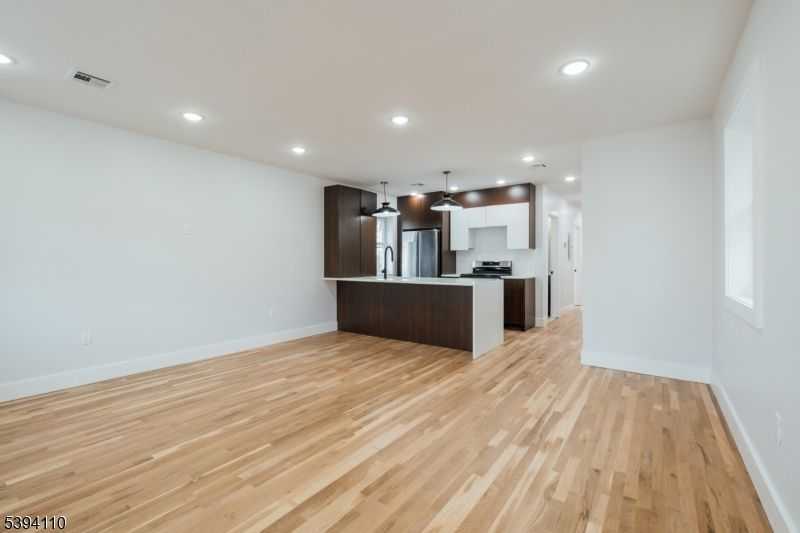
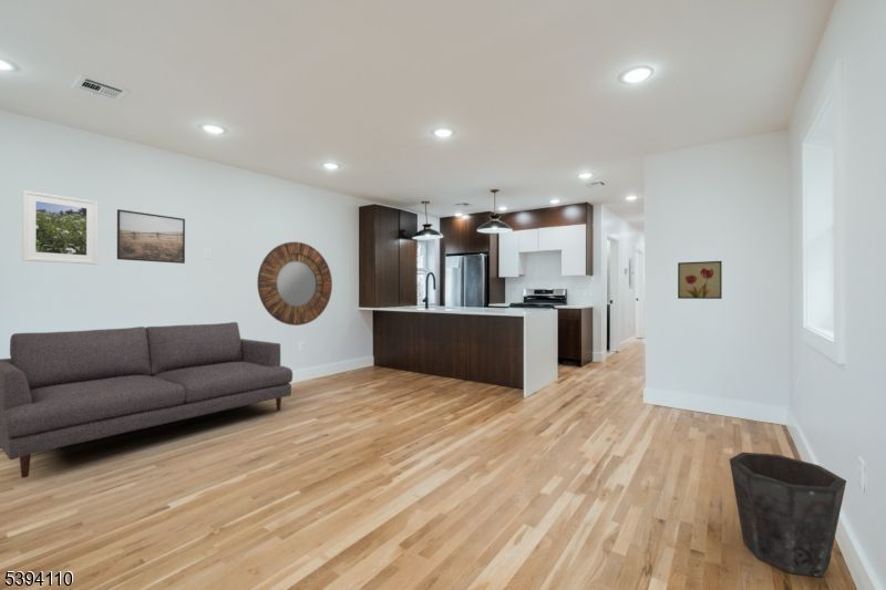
+ home mirror (297, 283)
+ waste bin (784, 511)
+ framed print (62, 229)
+ sofa (159, 377)
+ wall art (699, 280)
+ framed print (153, 237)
